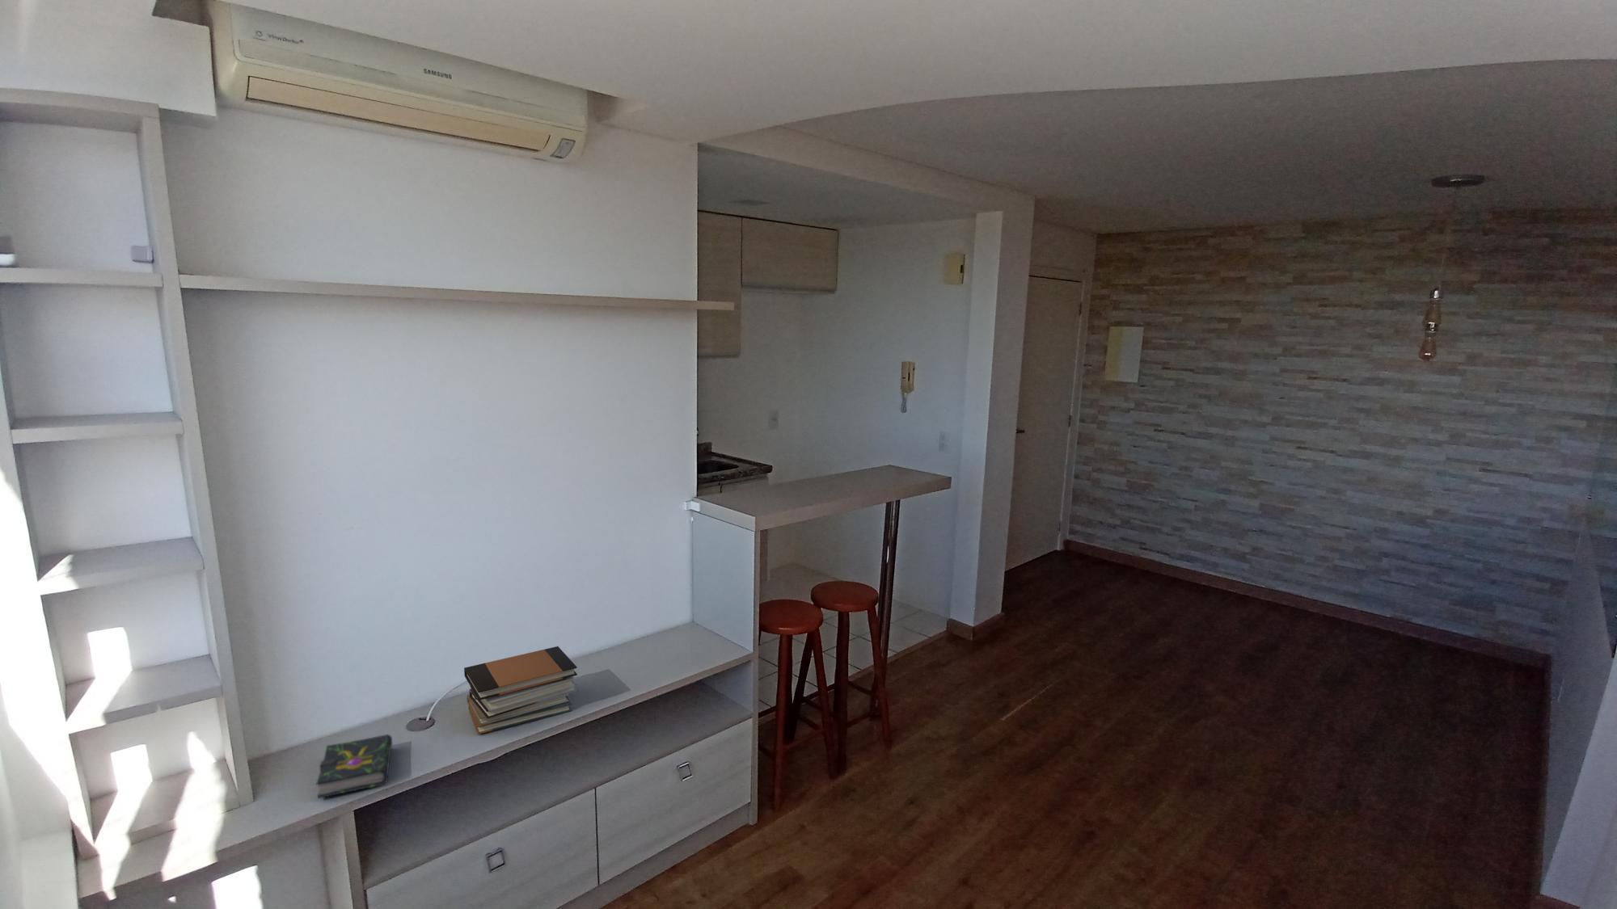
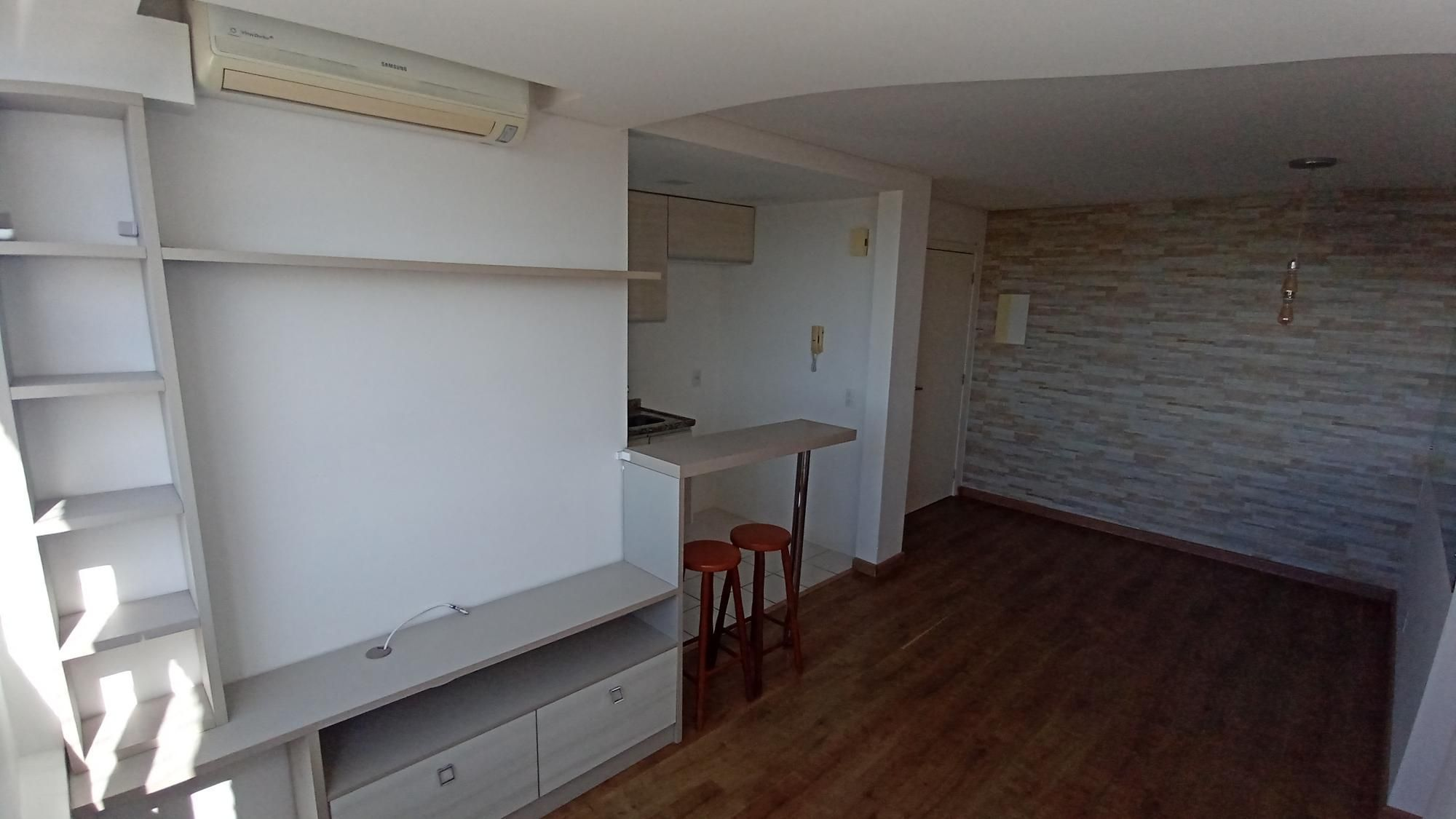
- book (355, 764)
- book stack (522, 688)
